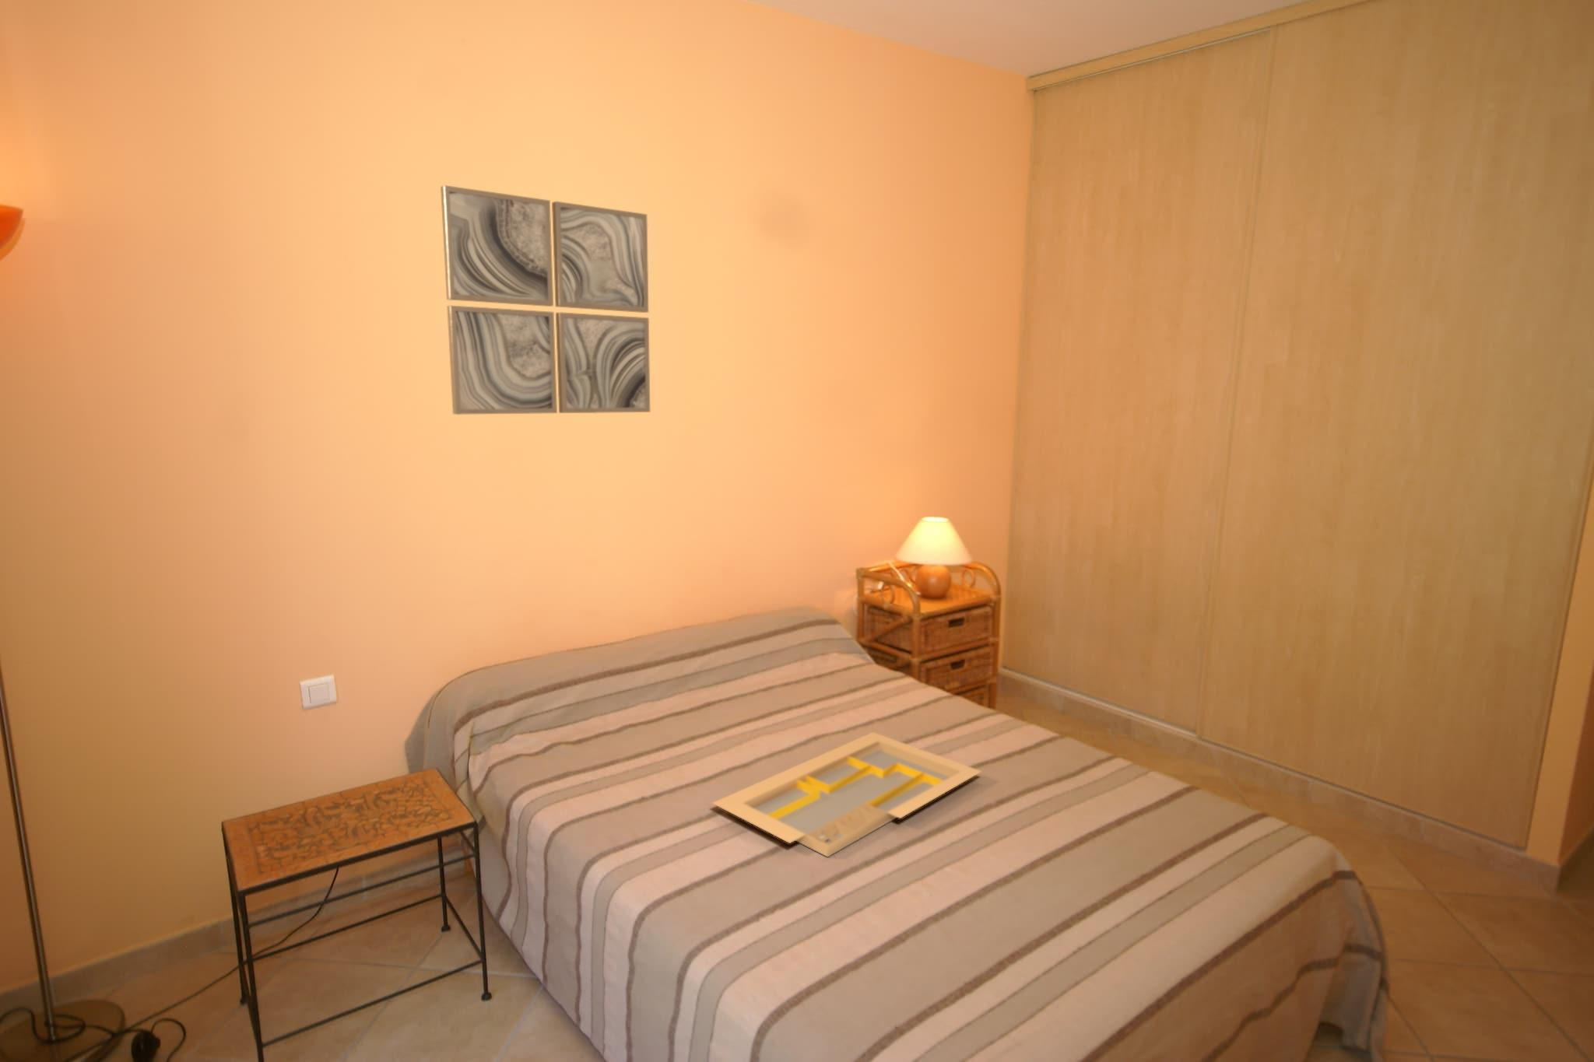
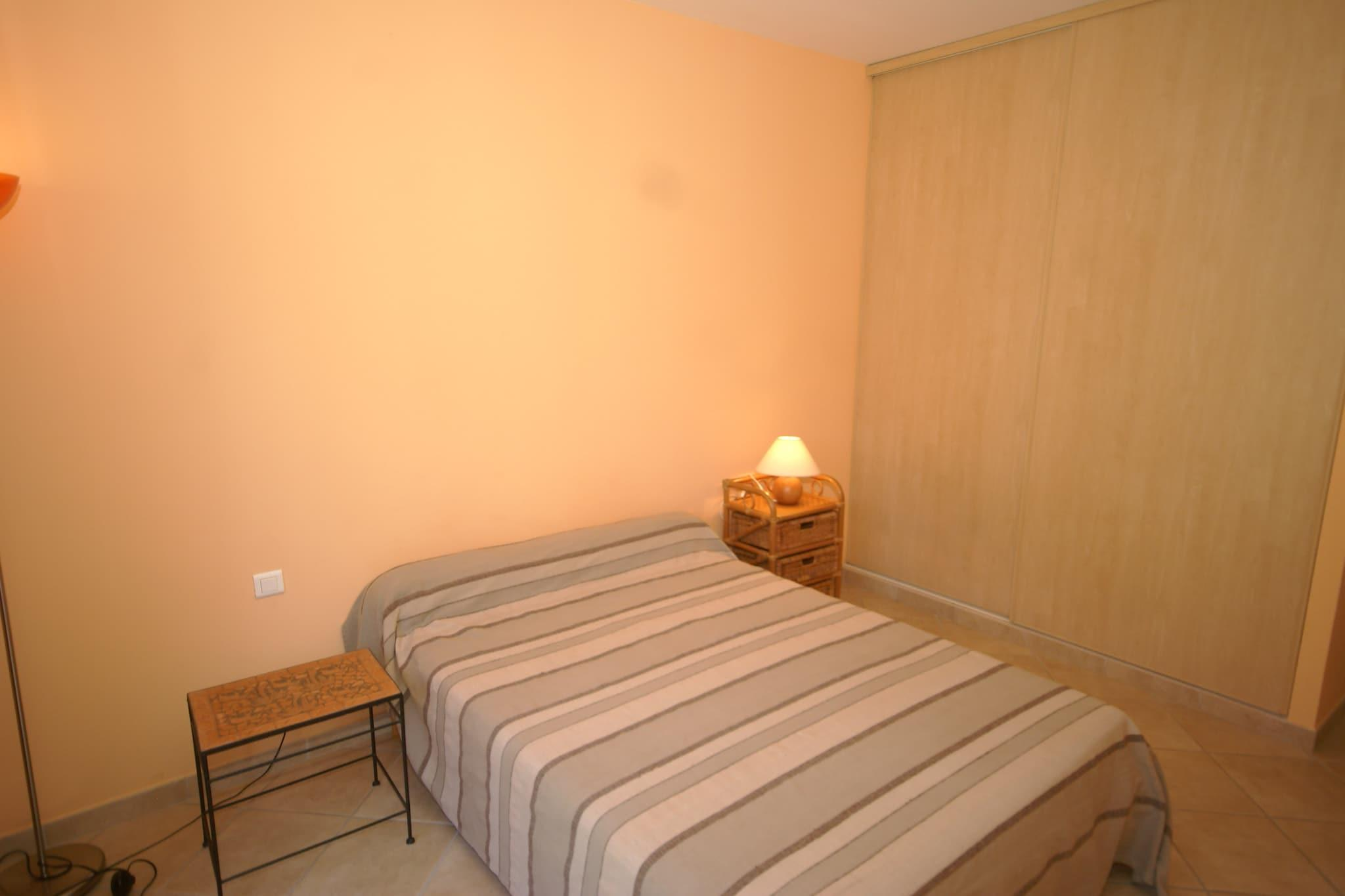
- wall art (552, 312)
- serving tray (852, 792)
